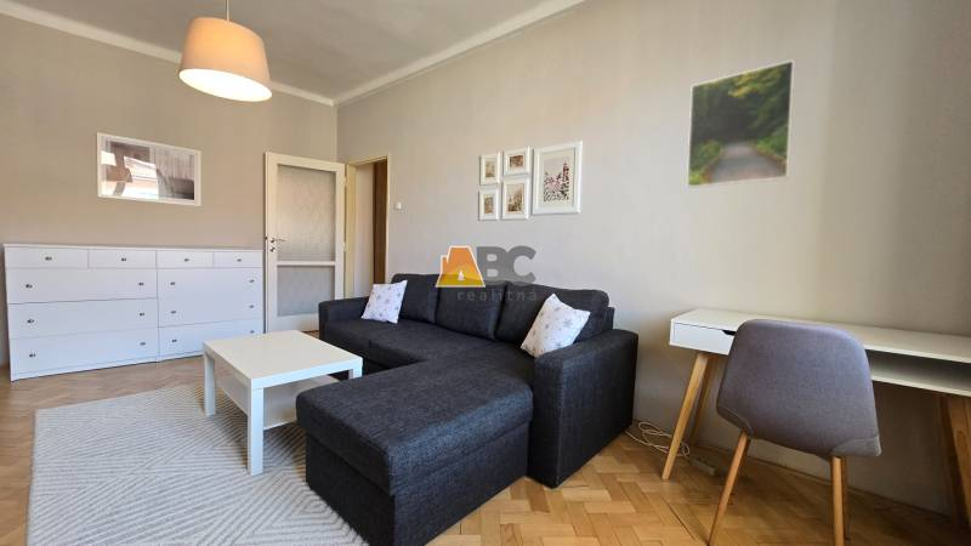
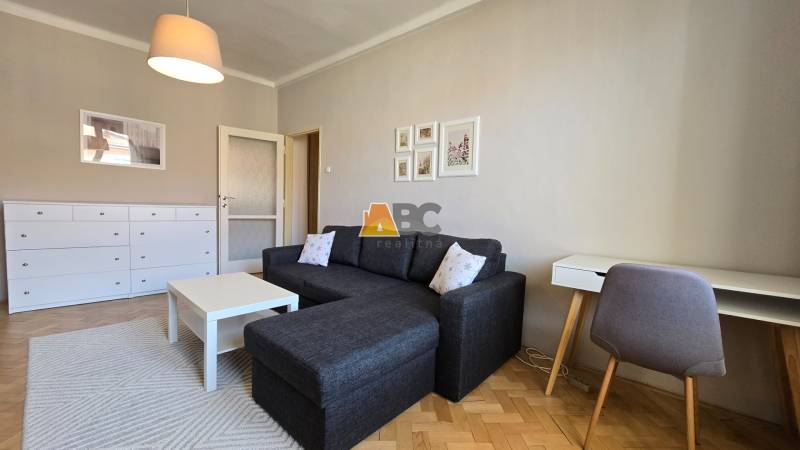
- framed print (737, 129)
